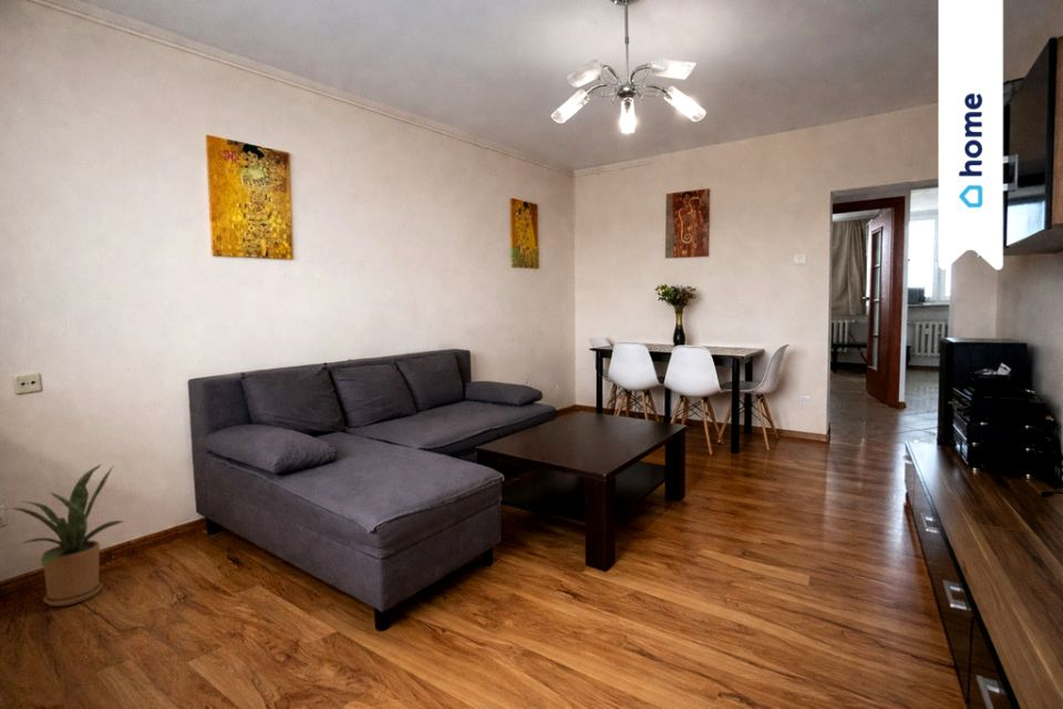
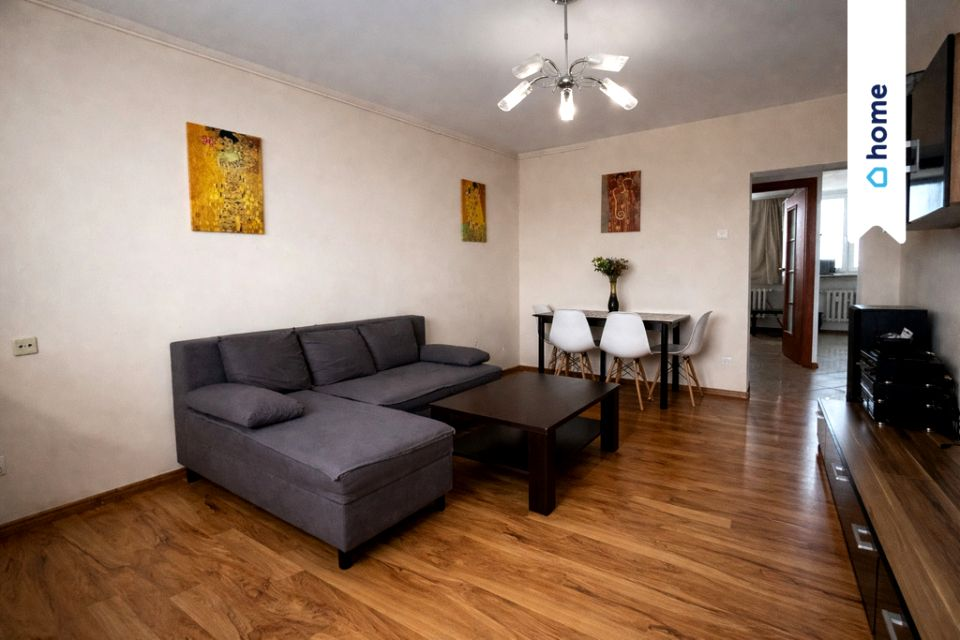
- house plant (64, 535)
